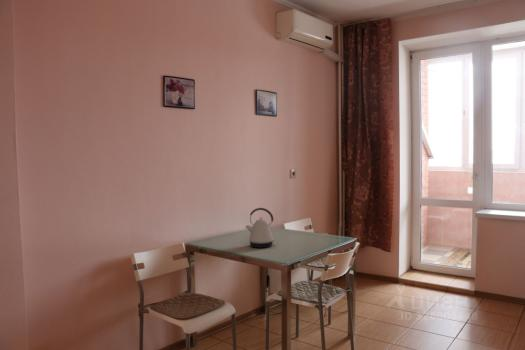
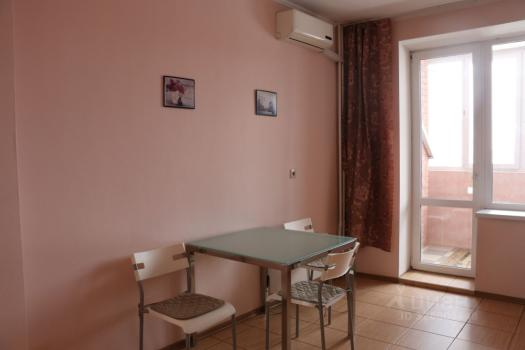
- kettle (260, 226)
